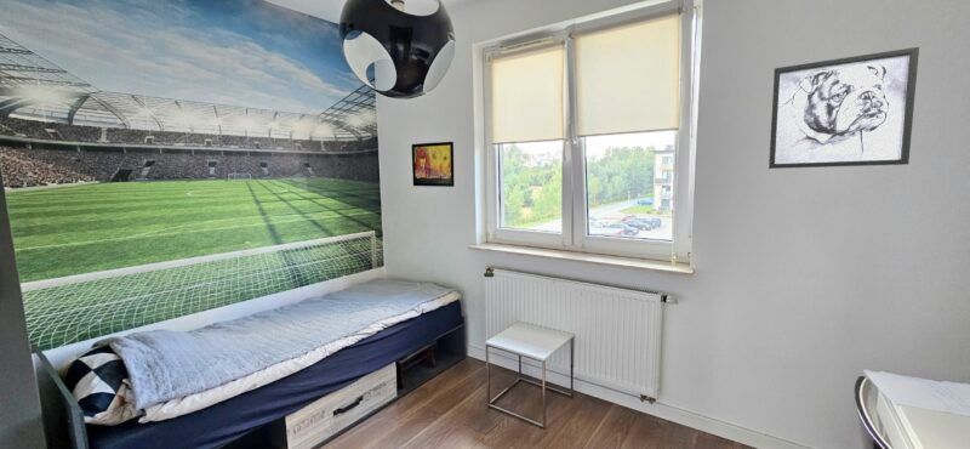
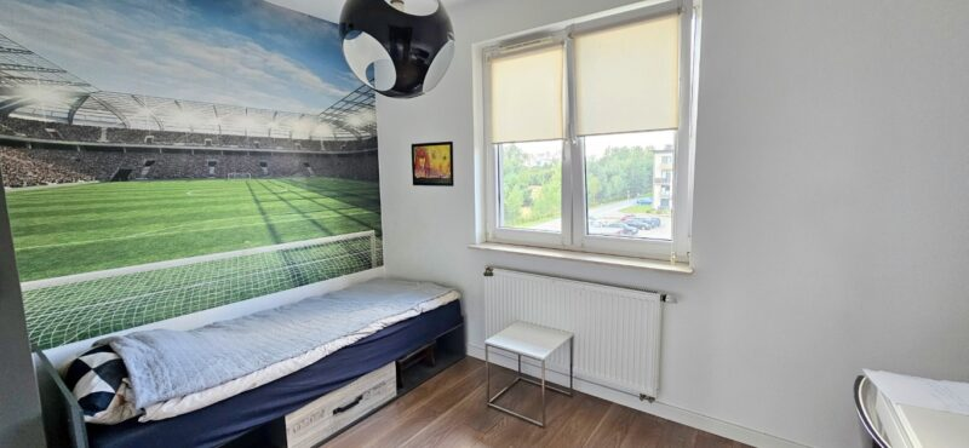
- wall art (837, 113)
